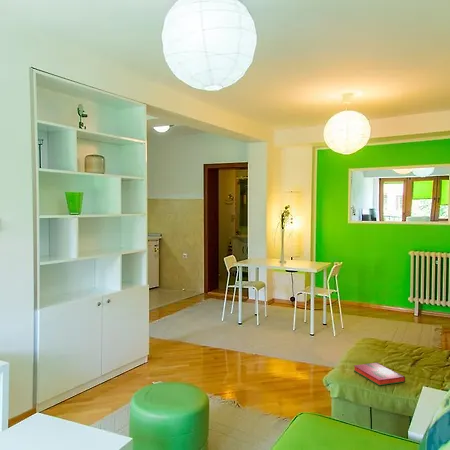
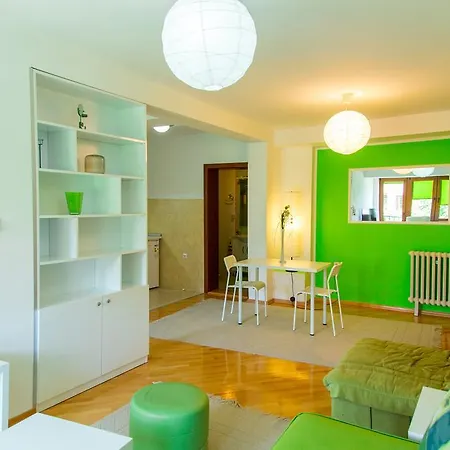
- hardback book (378, 373)
